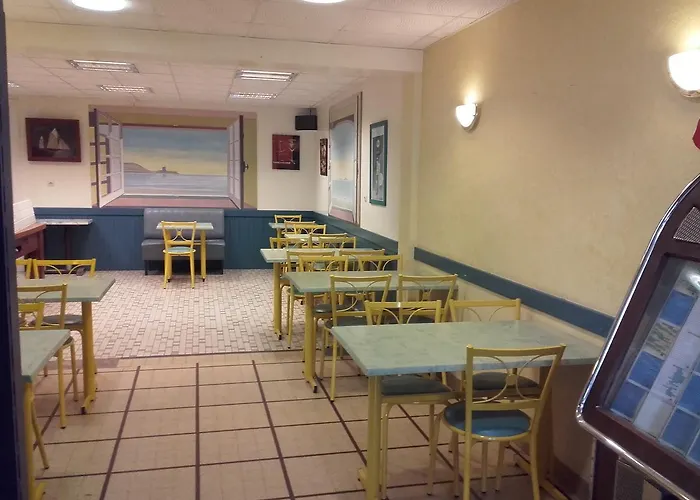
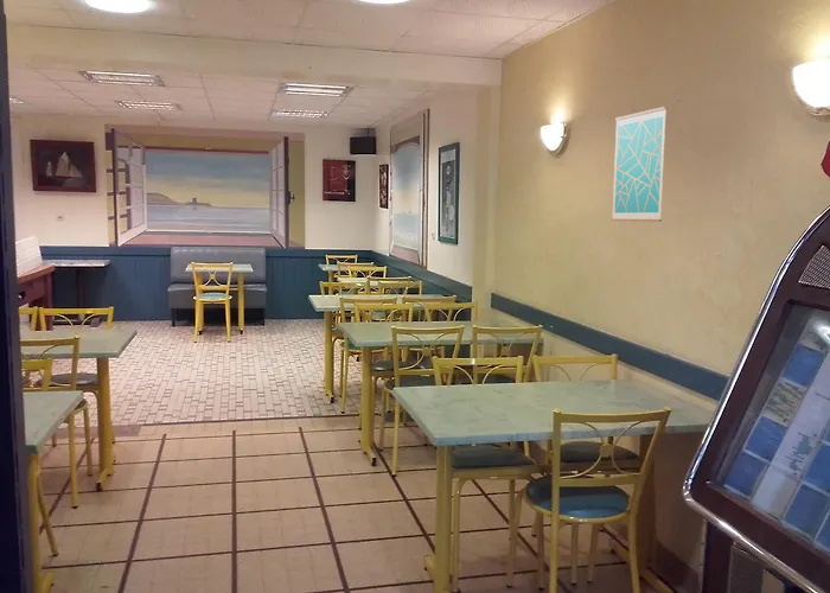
+ wall art (637, 167)
